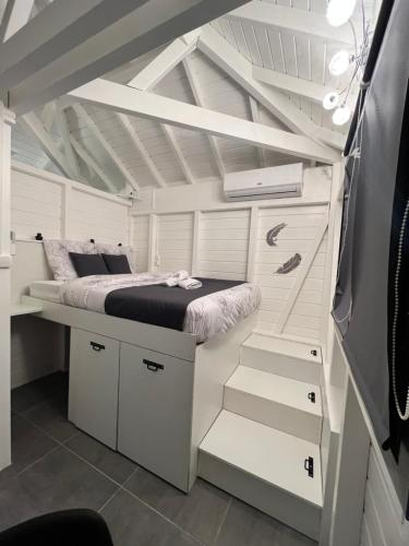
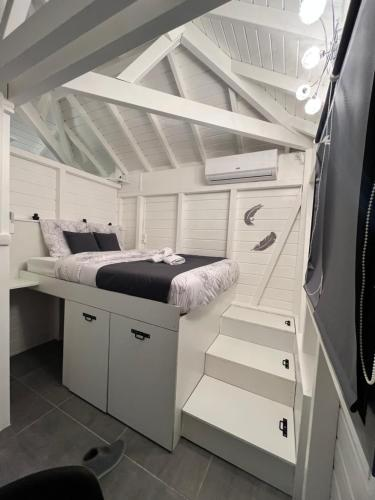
+ sneaker (105, 453)
